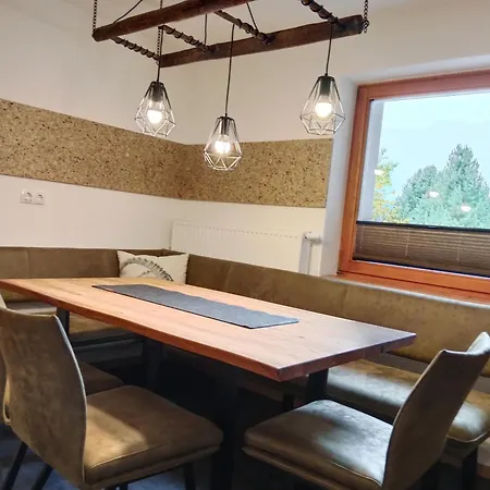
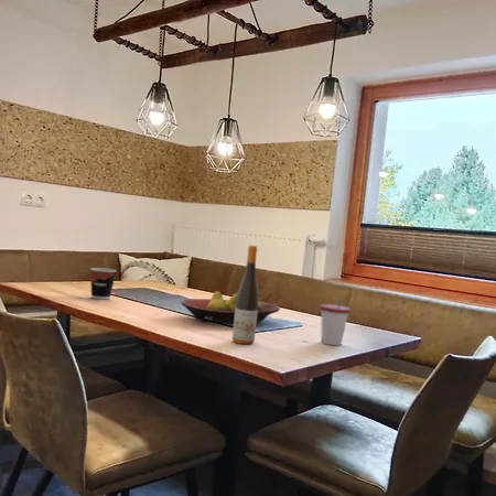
+ cup (101, 283)
+ fruit bowl (230, 305)
+ cup (333, 320)
+ wine bottle (248, 293)
